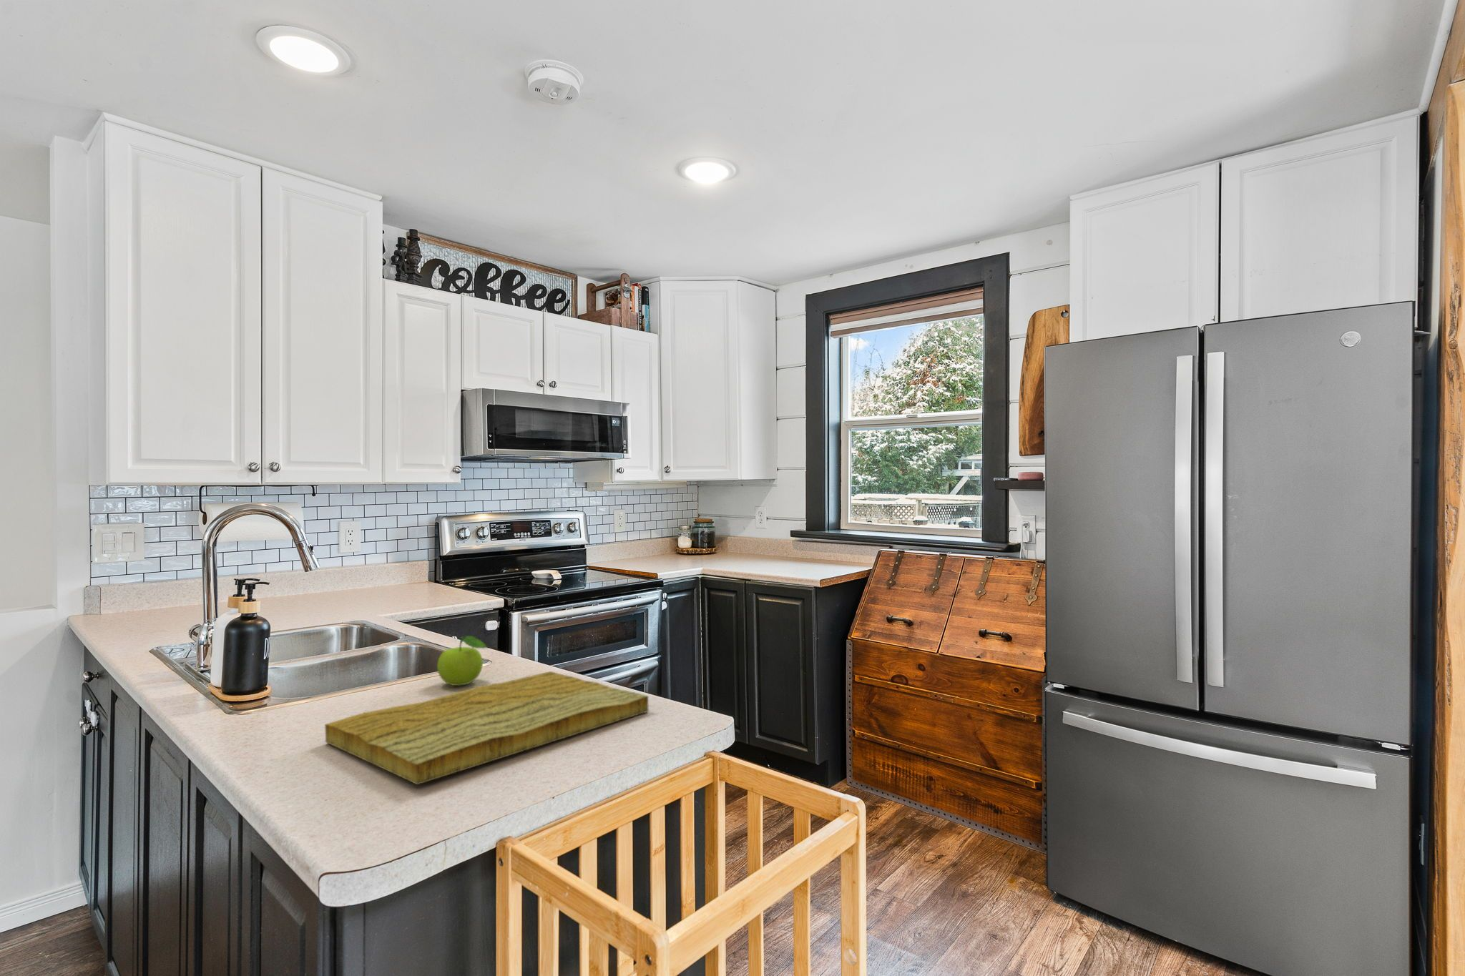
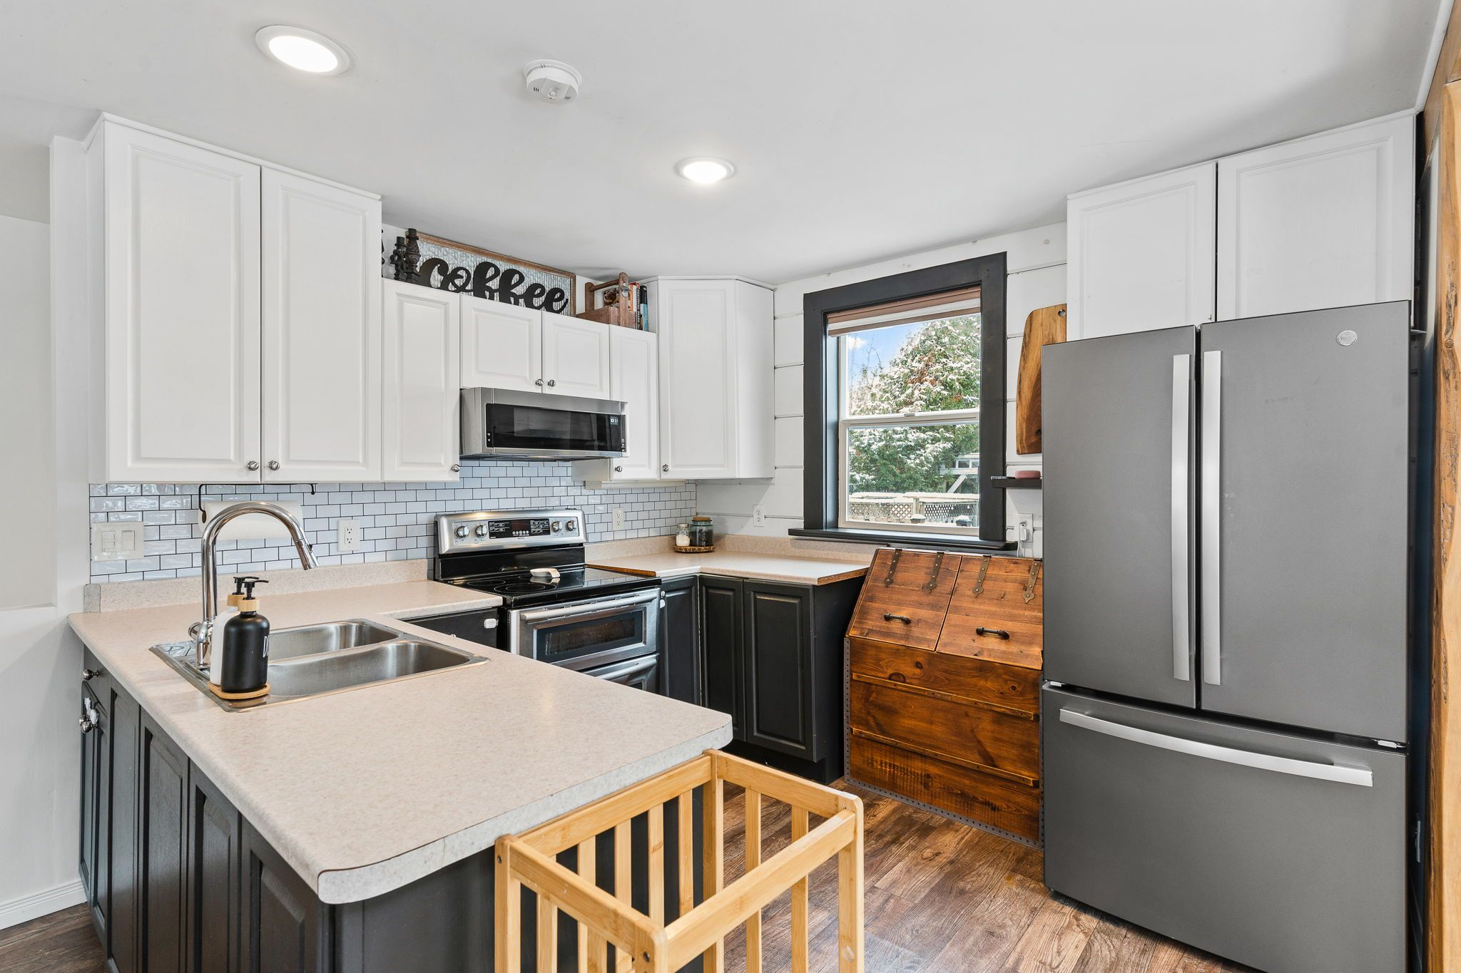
- cutting board (497, 713)
- fruit (466, 661)
